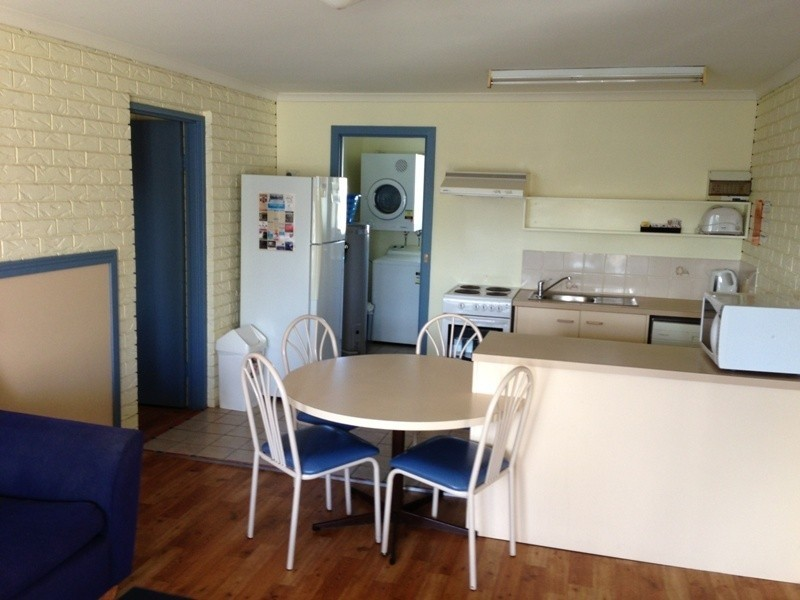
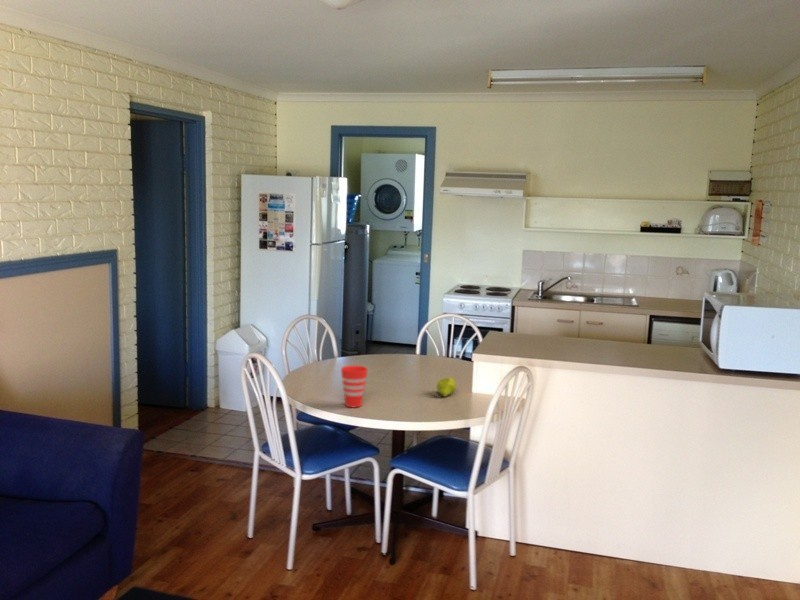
+ fruit (444, 386)
+ cup (353, 386)
